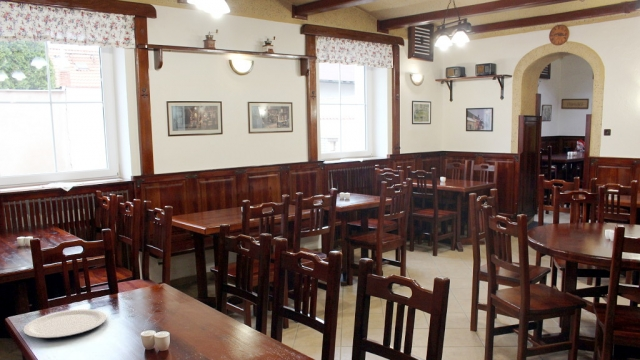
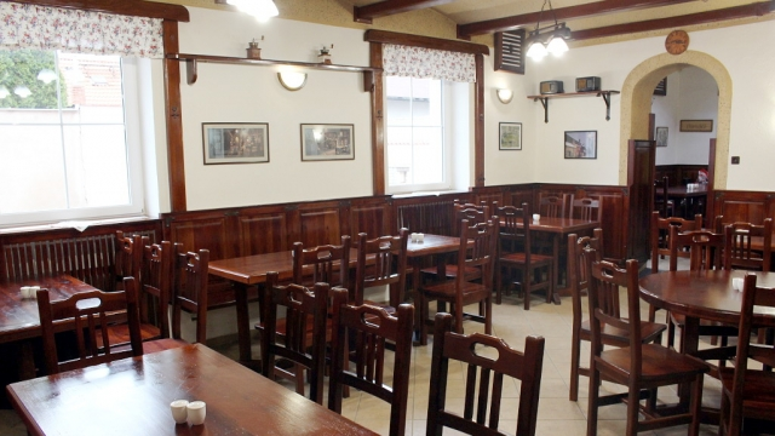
- plate (66, 323)
